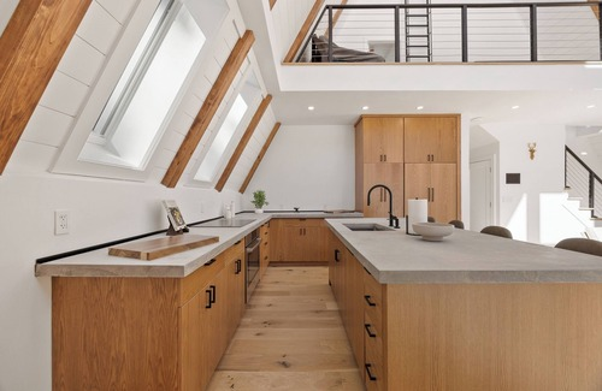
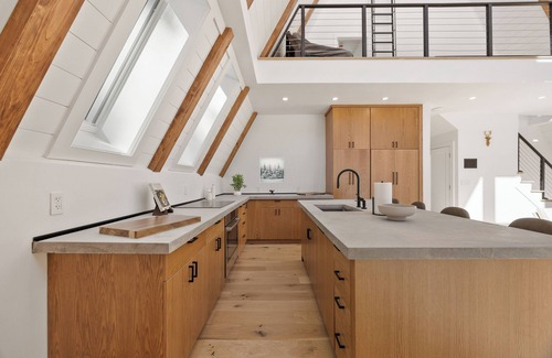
+ wall art (272, 170)
